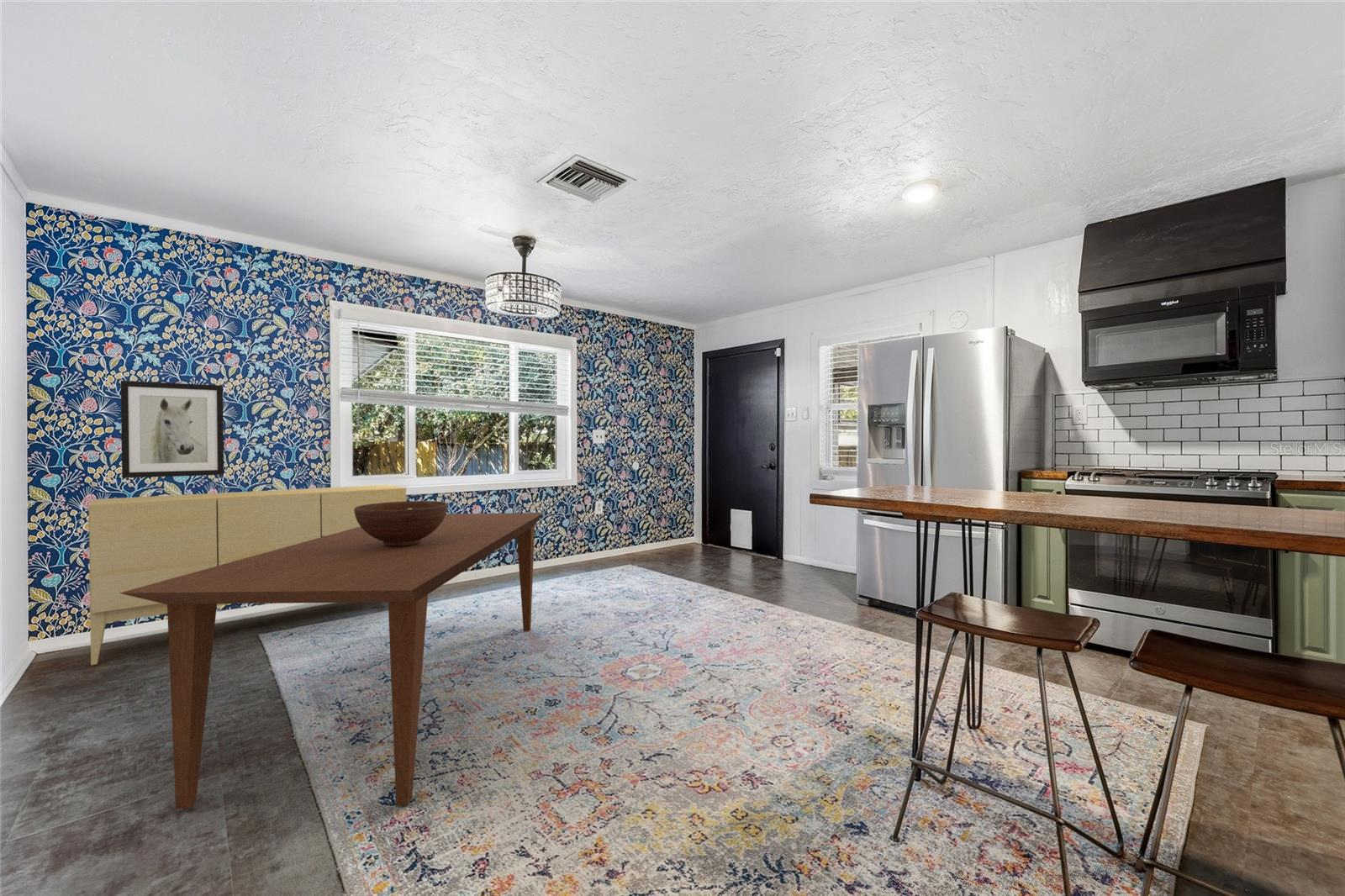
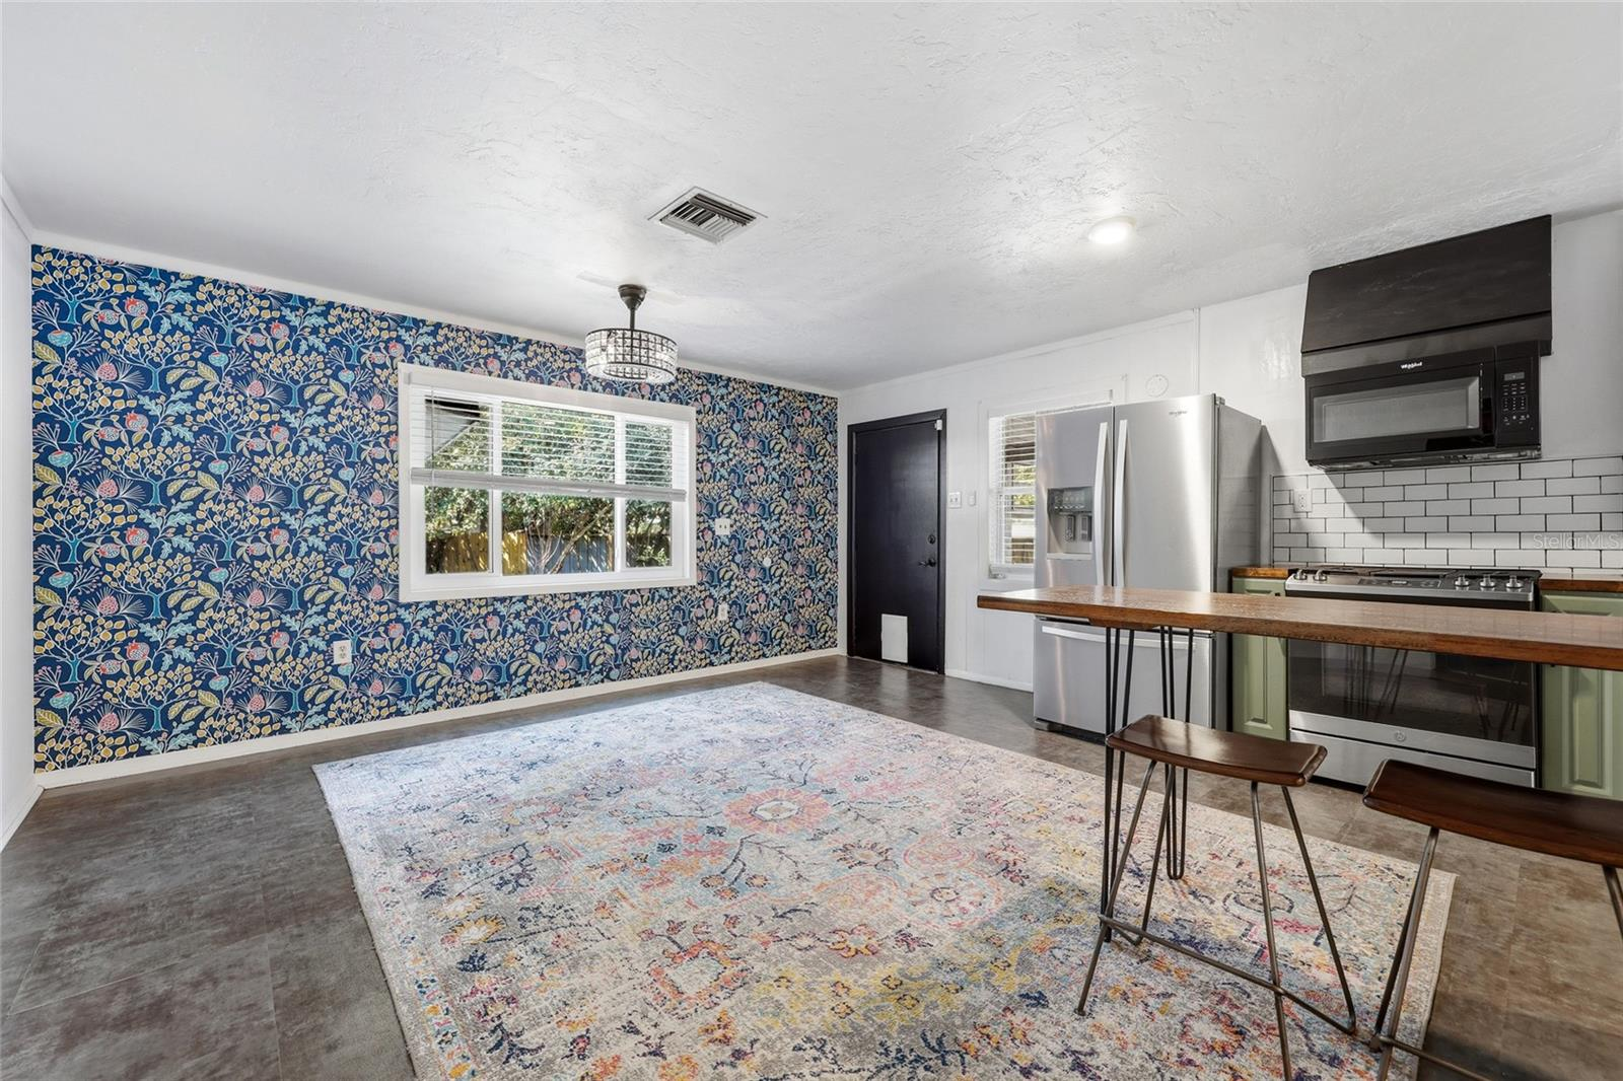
- wall art (174, 430)
- fruit bowl (402, 524)
- sideboard (265, 552)
- dining table (408, 615)
